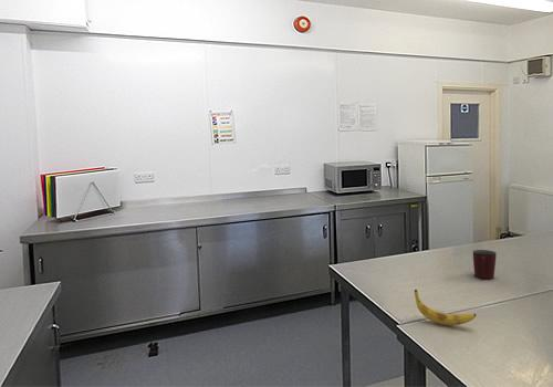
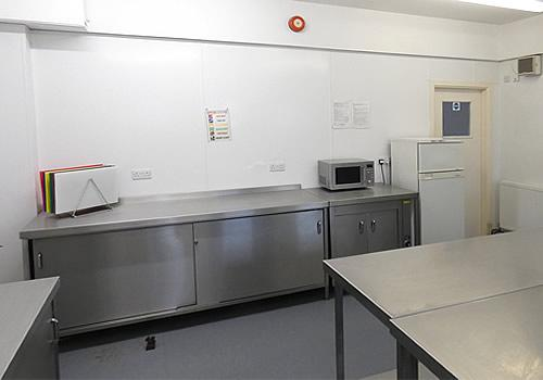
- mug (483, 264)
- banana (444, 313)
